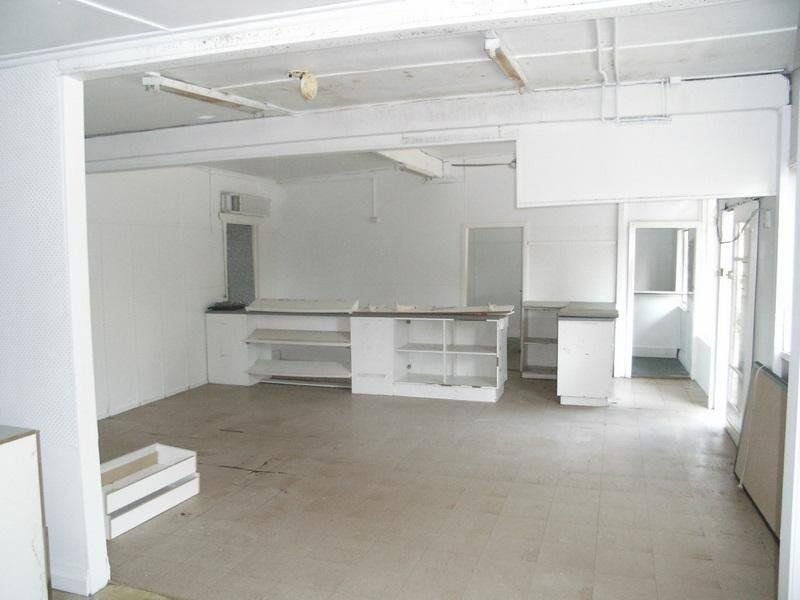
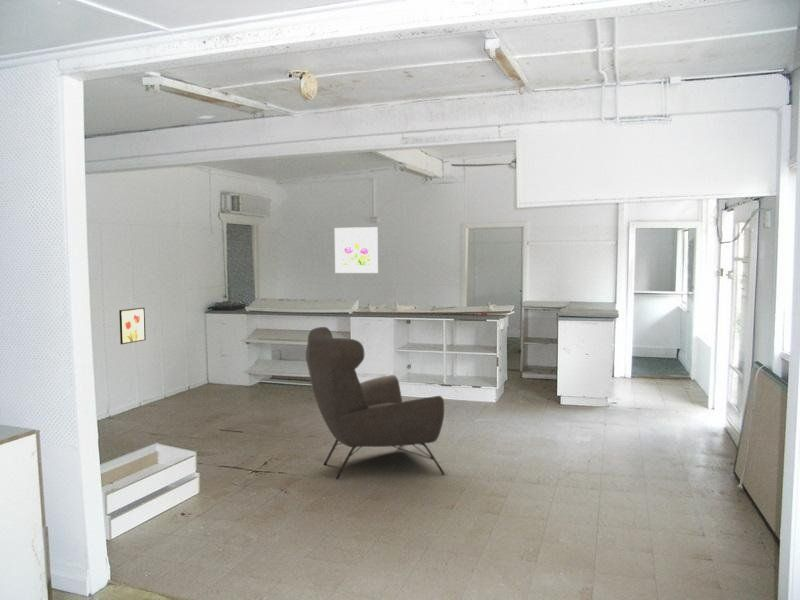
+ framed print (356, 250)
+ chair (368, 398)
+ wall art (132, 325)
